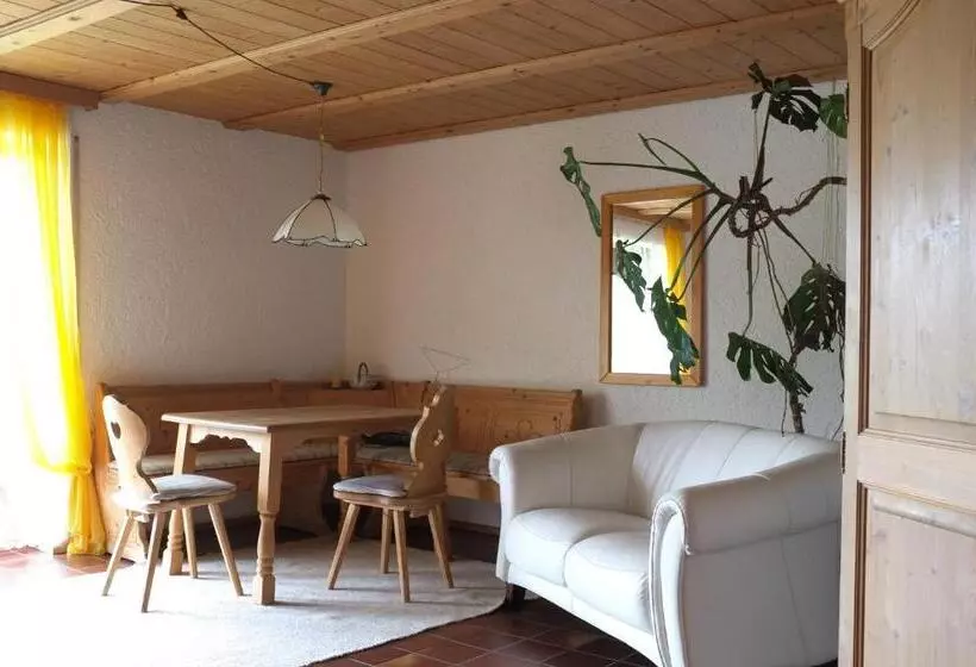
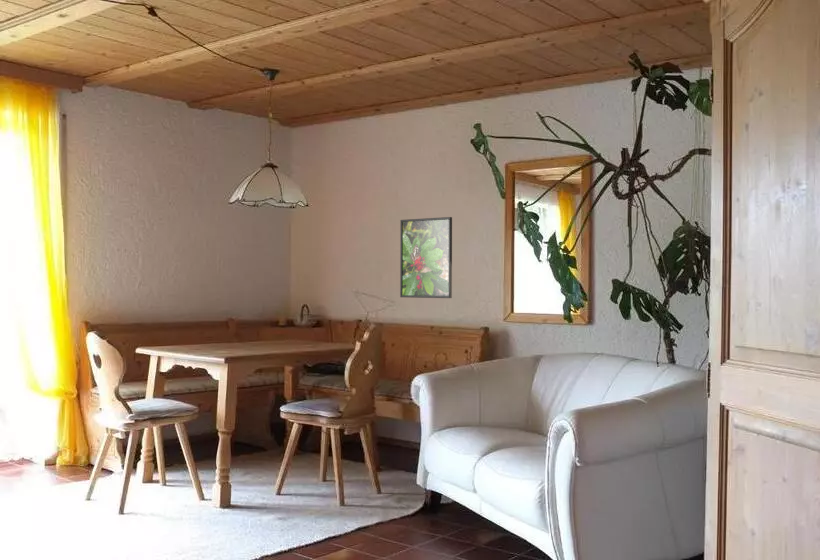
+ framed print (425, 258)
